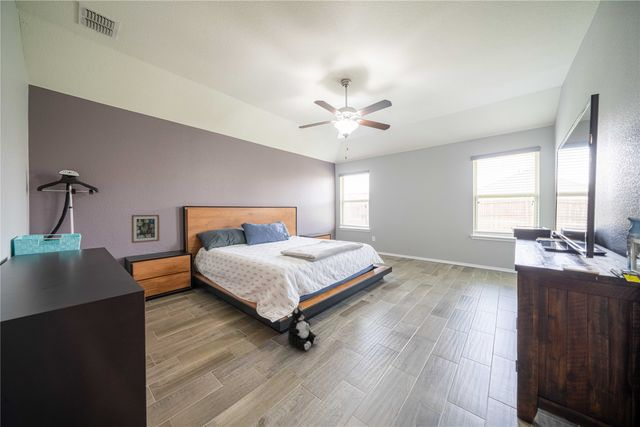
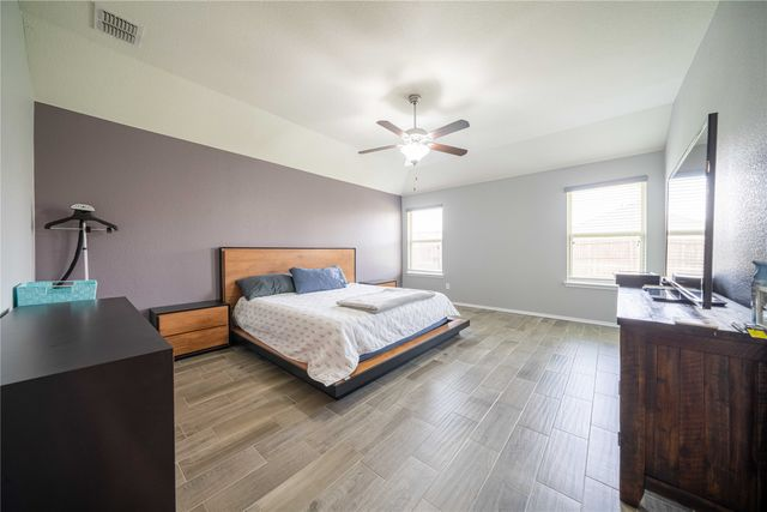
- wall art (145, 228)
- plush toy (301, 326)
